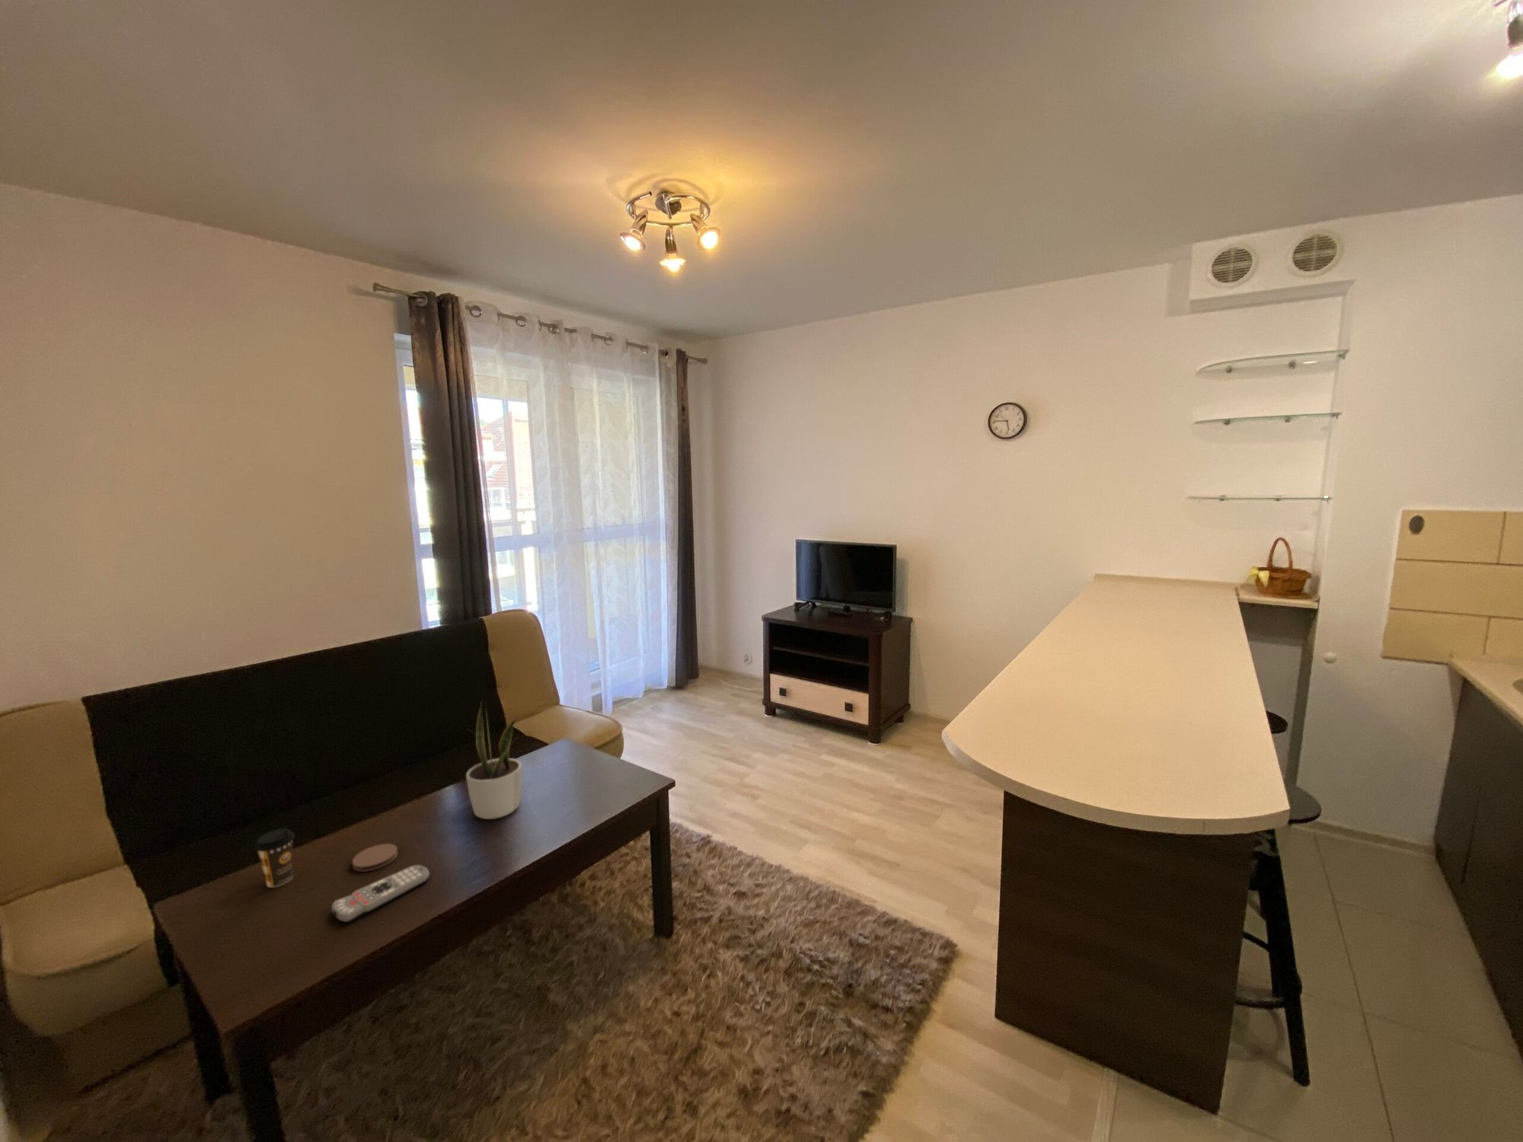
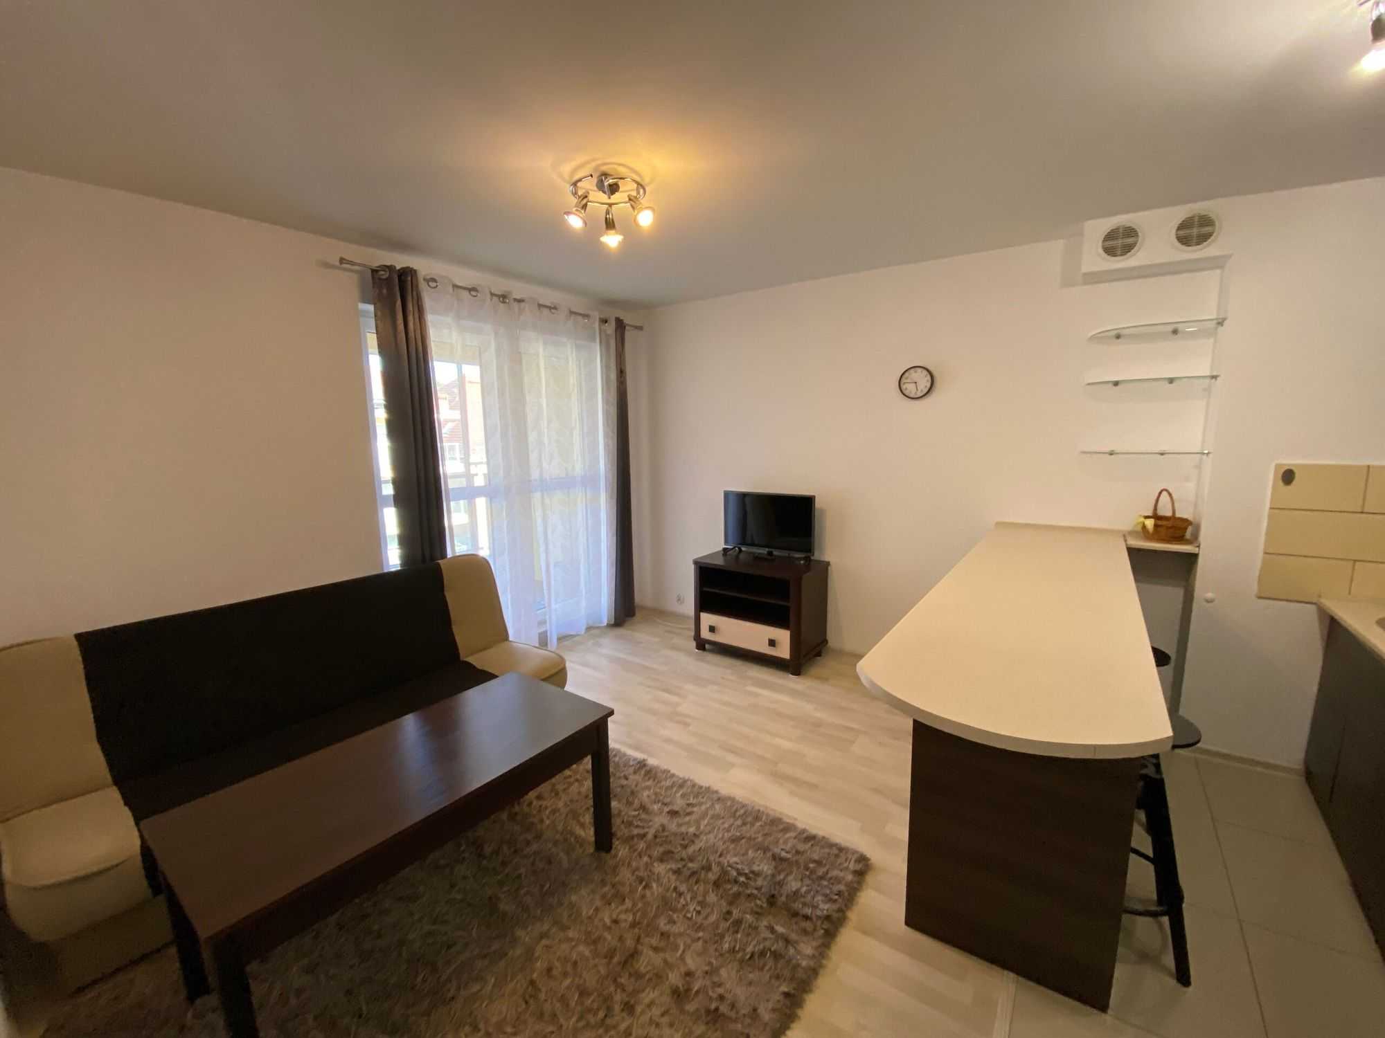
- coffee cup (277, 858)
- remote control (383, 891)
- potted plant (490, 755)
- coaster (375, 856)
